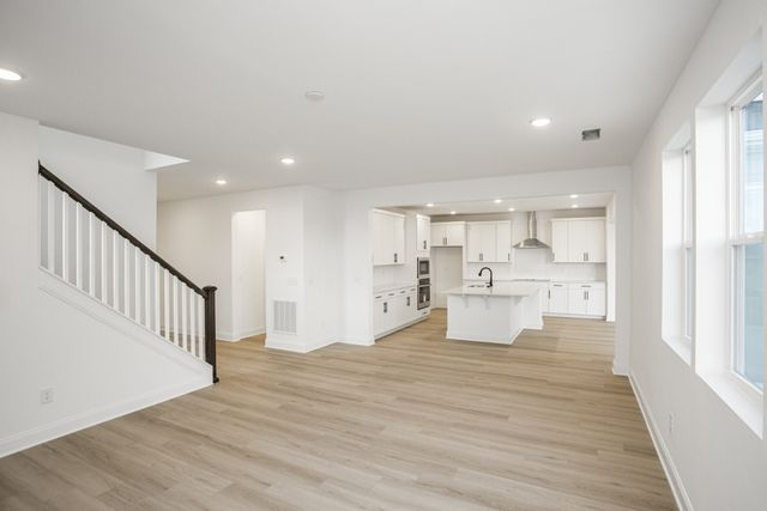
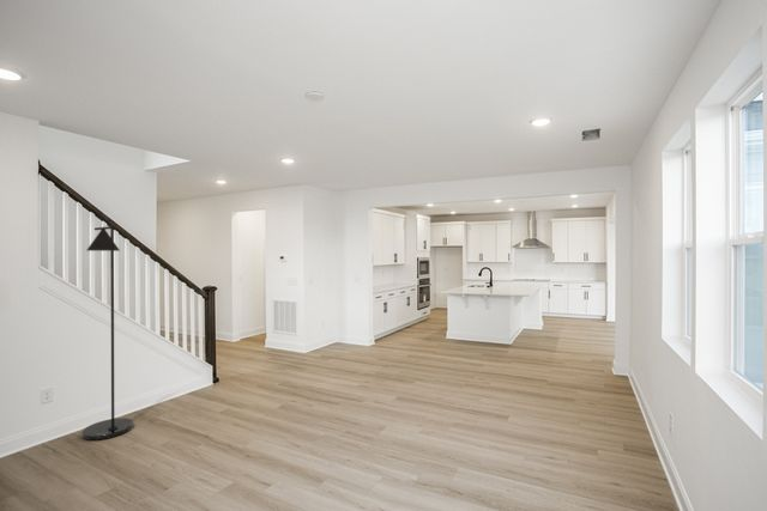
+ floor lamp (111, 328)
